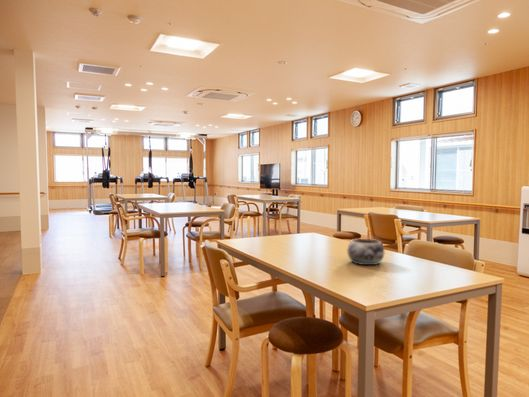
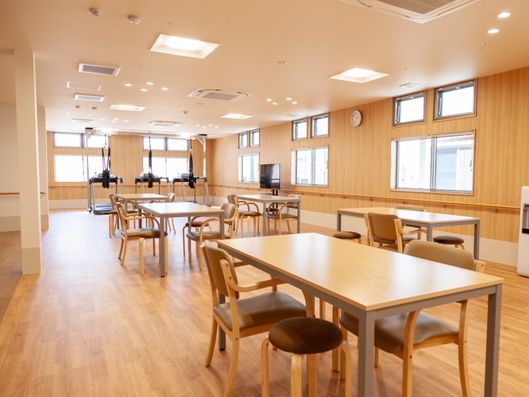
- decorative bowl (365, 251)
